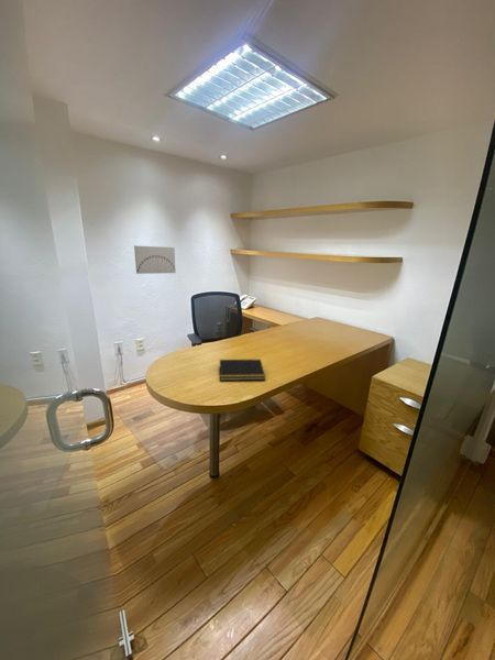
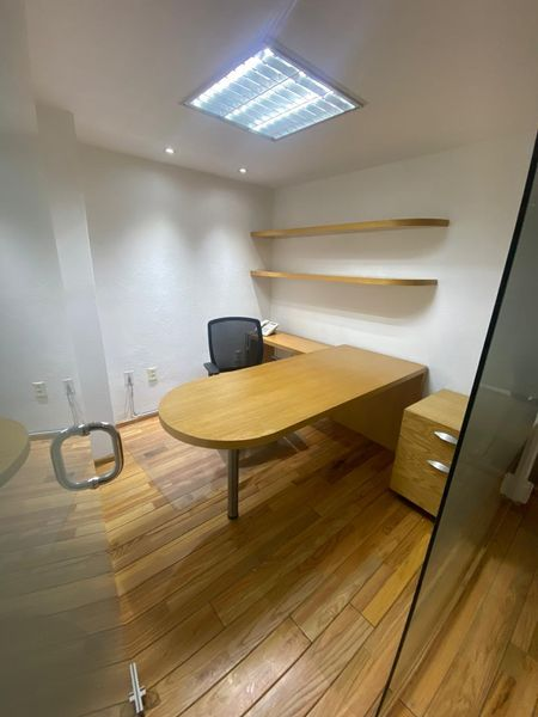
- wall art (155, 260)
- notepad (241, 369)
